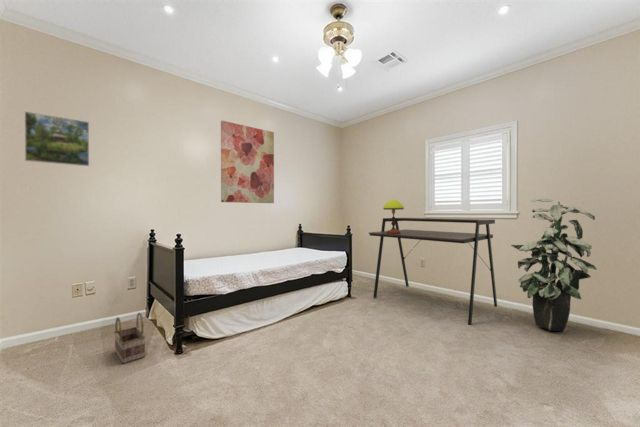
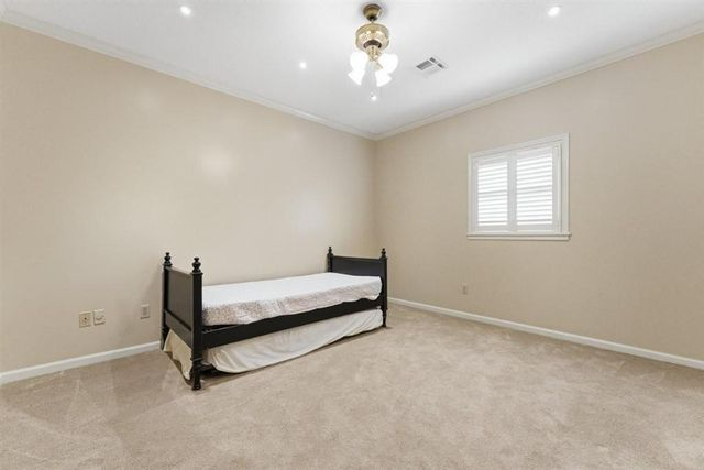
- indoor plant (549, 263)
- wall art (249, 164)
- desk (429, 240)
- basket (129, 334)
- table lamp (392, 217)
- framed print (58, 140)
